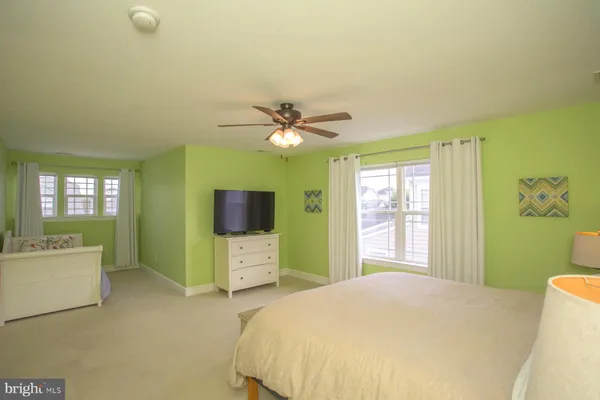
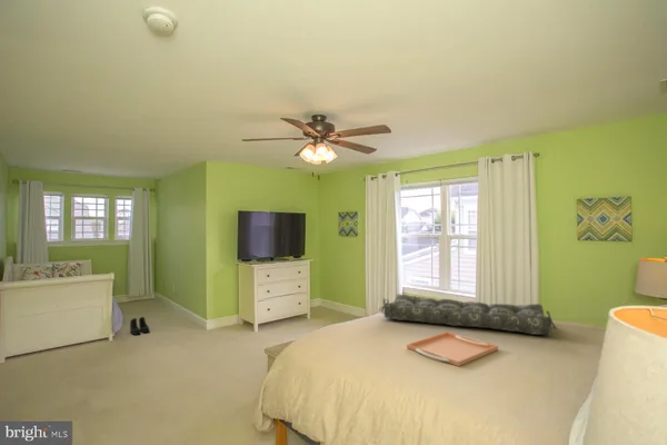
+ serving tray (451, 346)
+ seat cushion (460, 310)
+ boots (139, 325)
